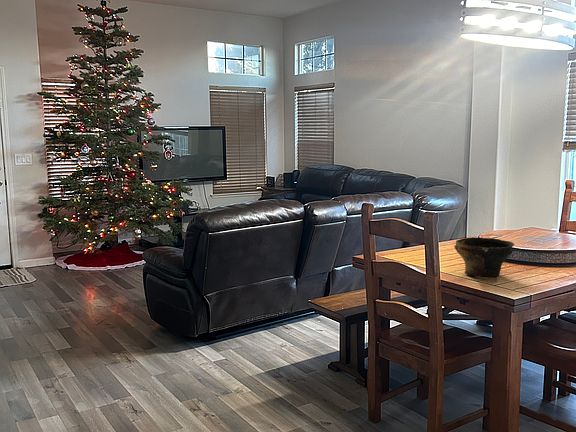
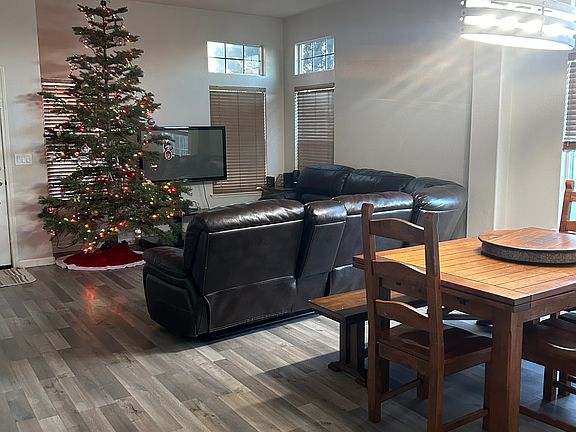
- bowl (483, 257)
